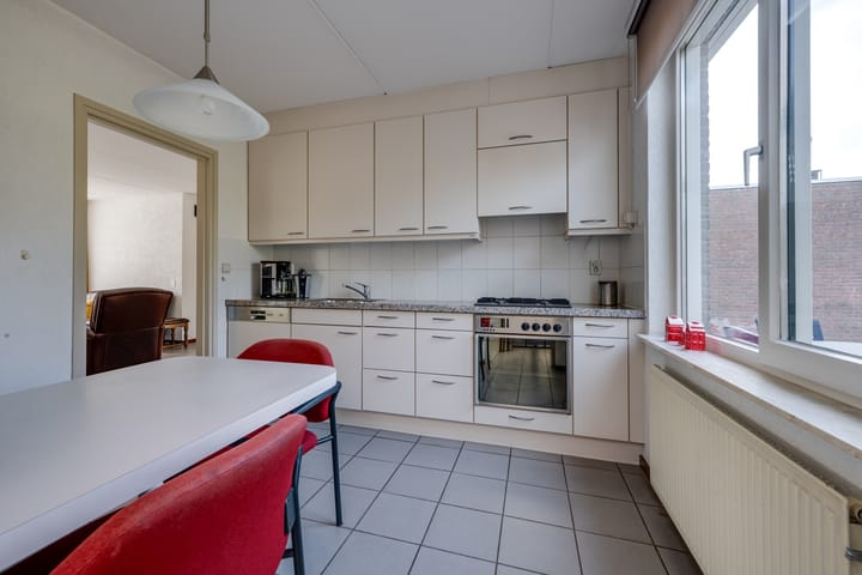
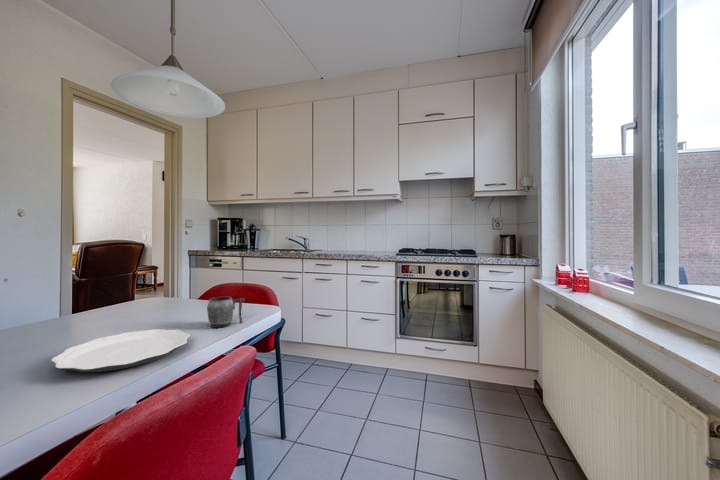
+ mug (226, 311)
+ plate (128, 349)
